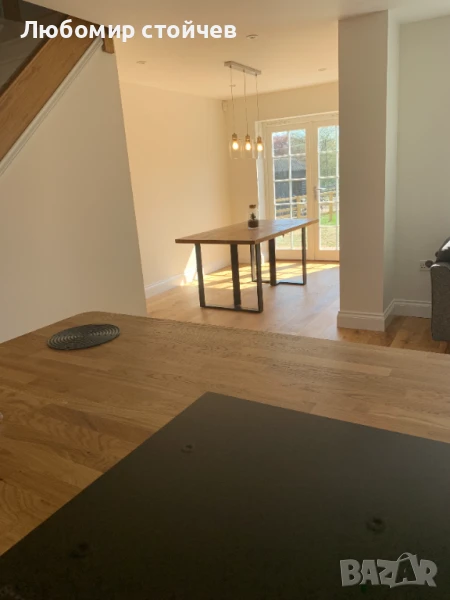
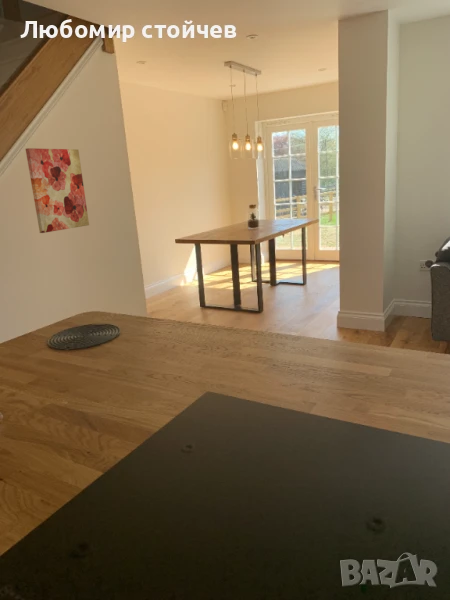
+ wall art (59, 189)
